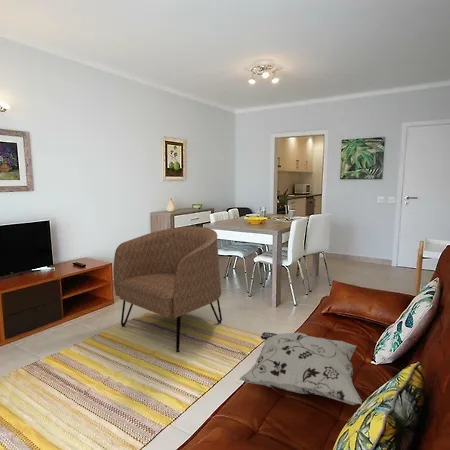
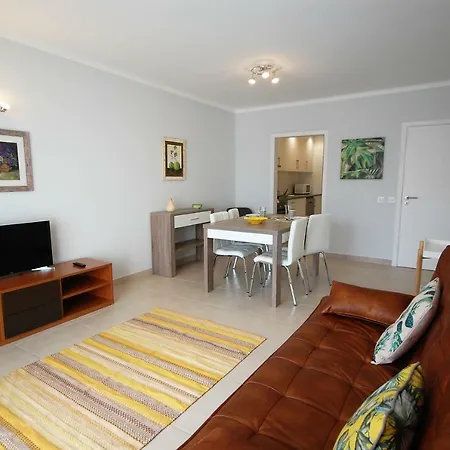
- armchair (176, 278)
- decorative pillow (303, 361)
